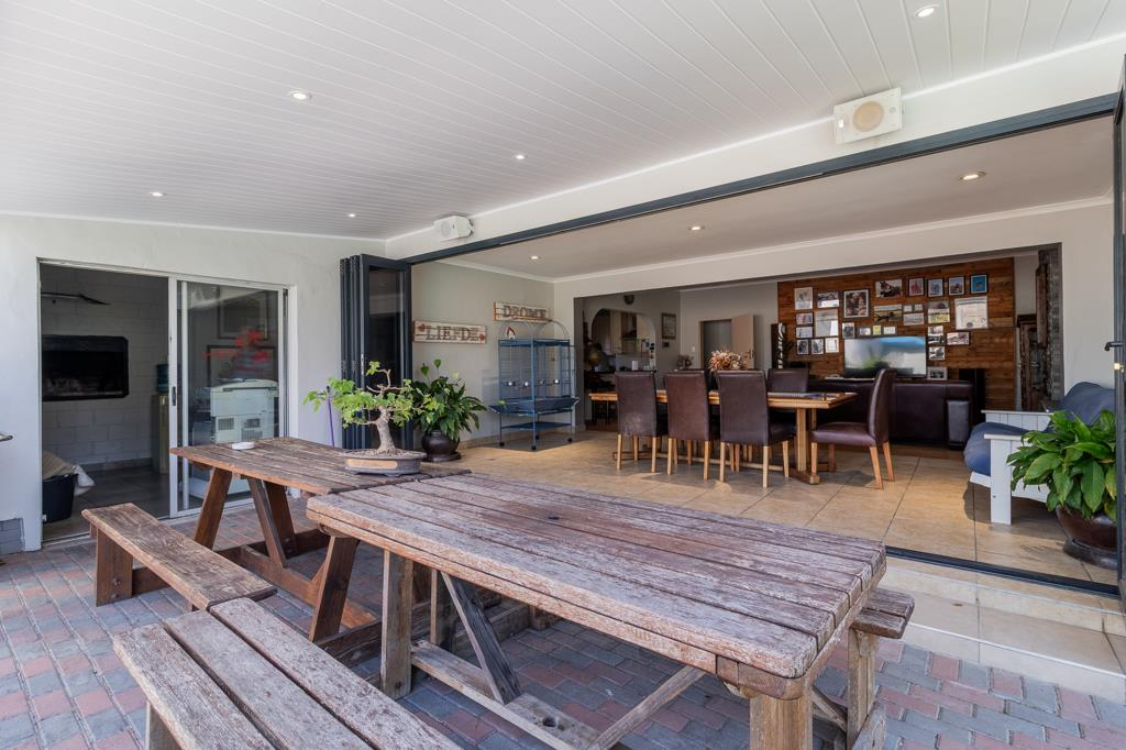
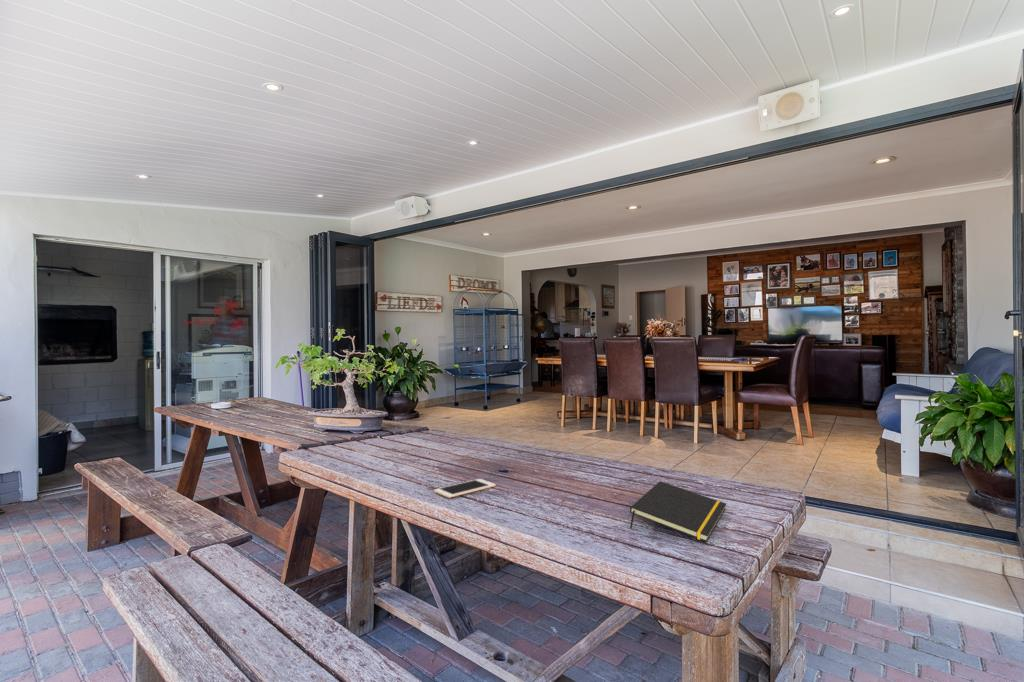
+ notepad (680, 507)
+ cell phone (465, 487)
